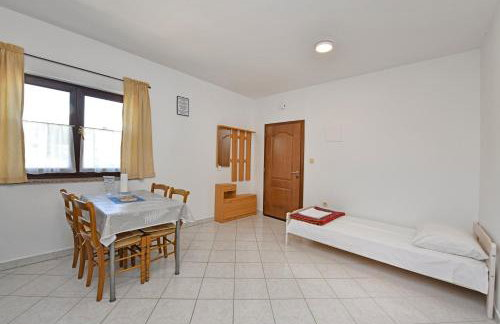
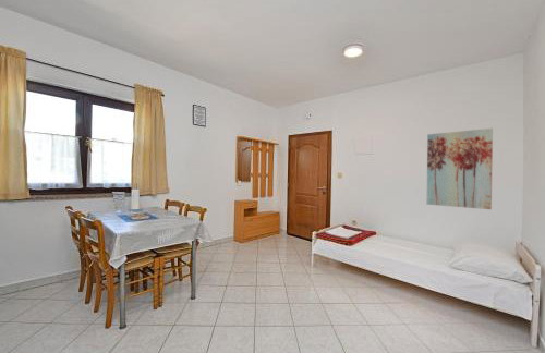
+ wall art (457, 169)
